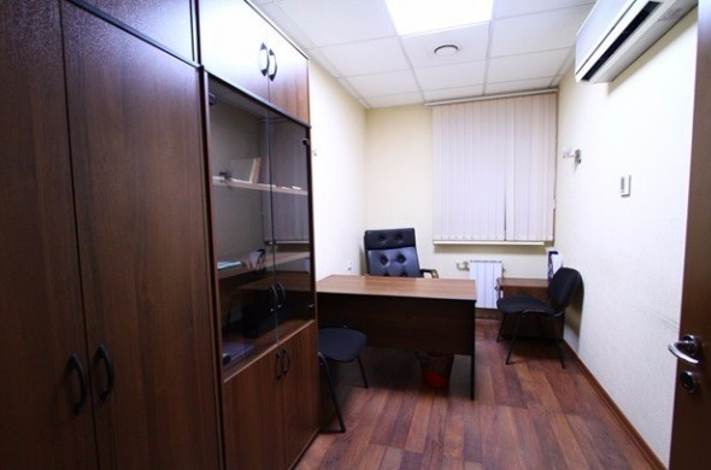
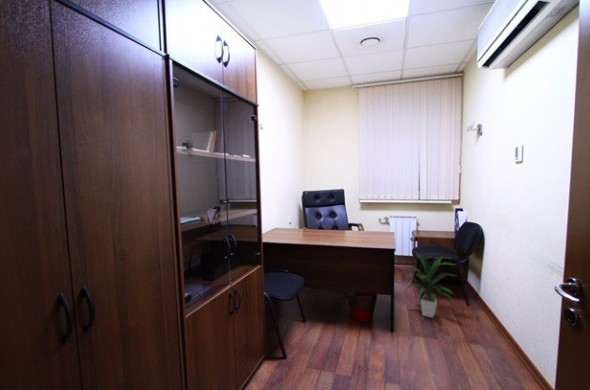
+ indoor plant (430, 284)
